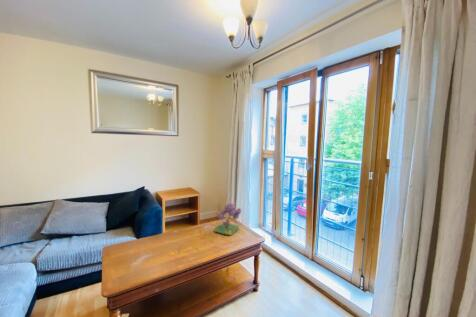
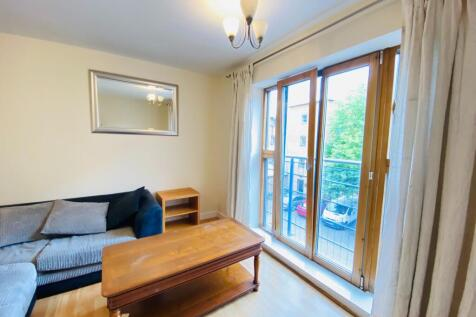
- plant (227, 216)
